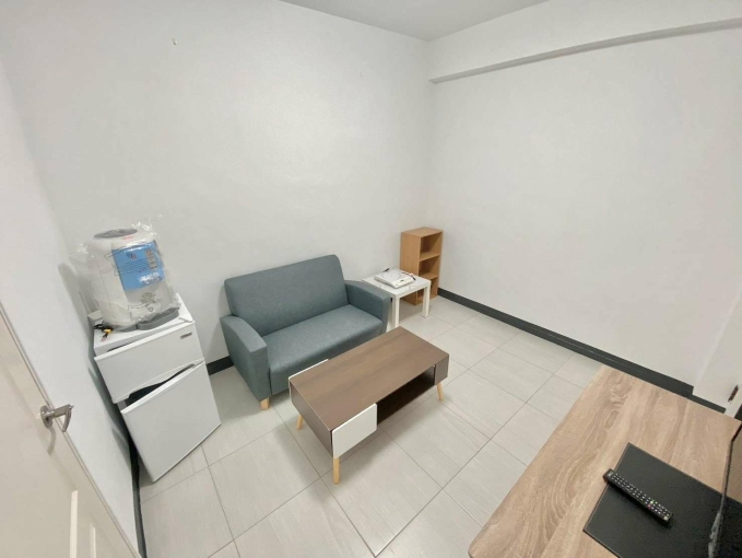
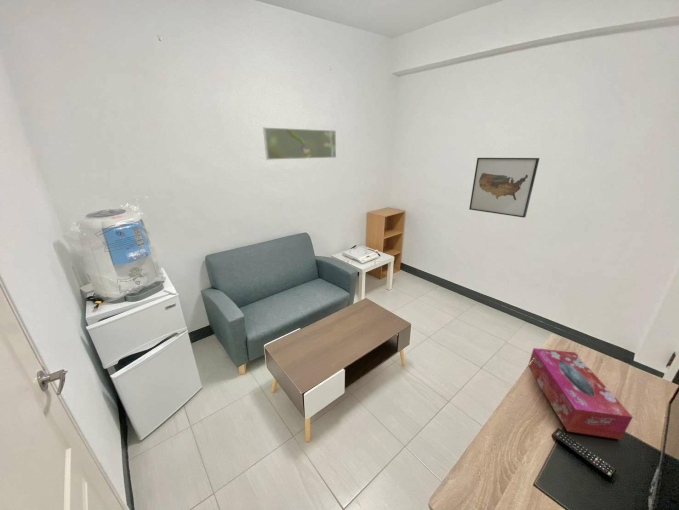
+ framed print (303, 144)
+ wall art (500, 186)
+ tissue box (571, 387)
